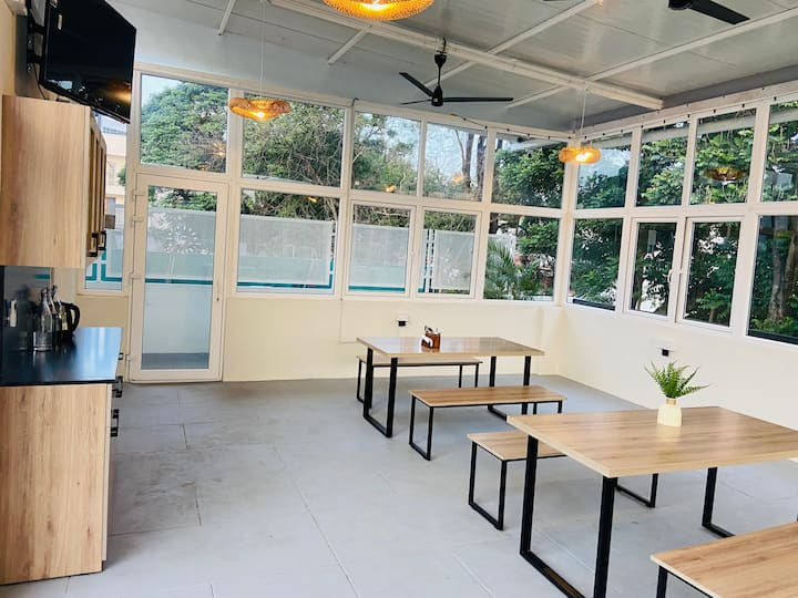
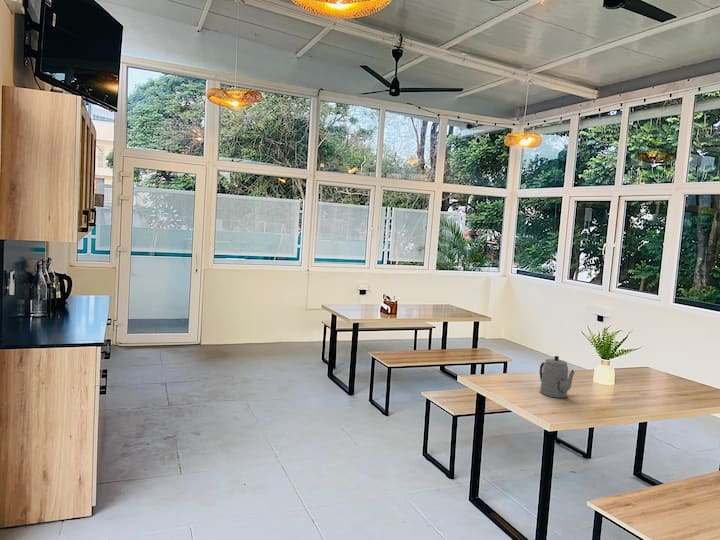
+ teapot (556, 375)
